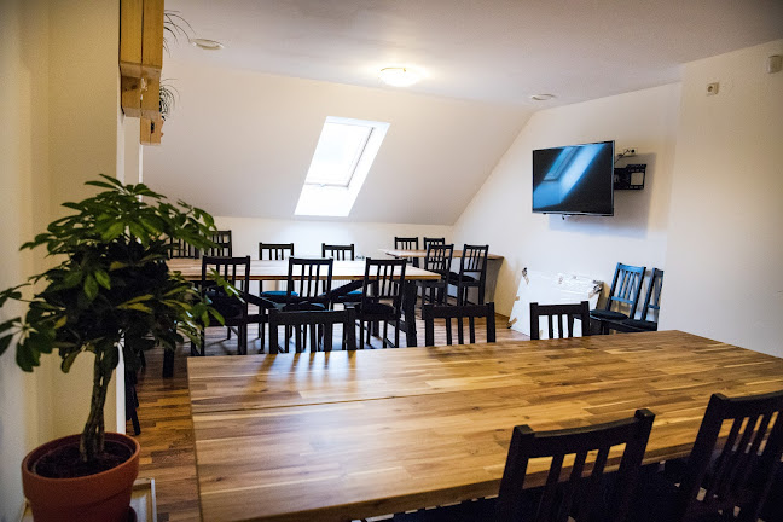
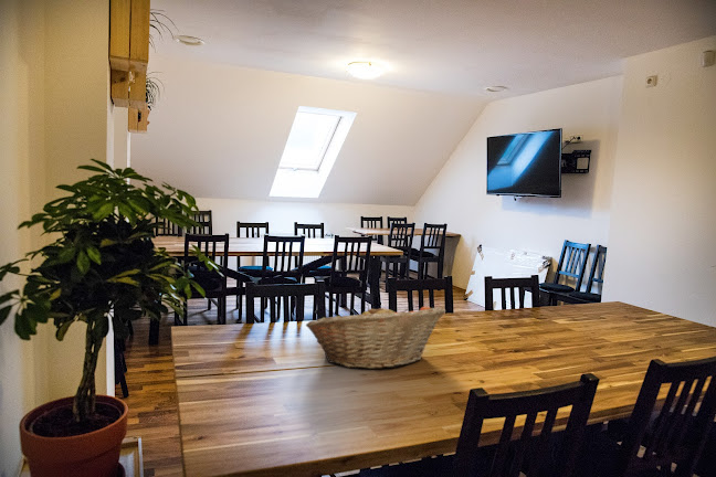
+ fruit basket (376, 328)
